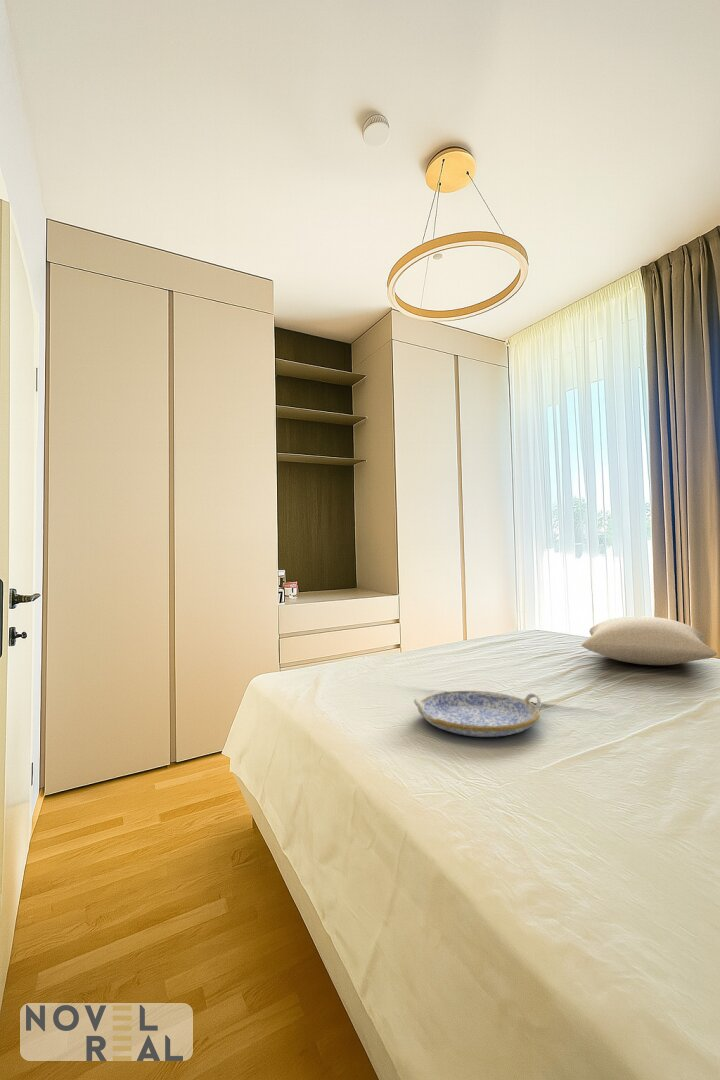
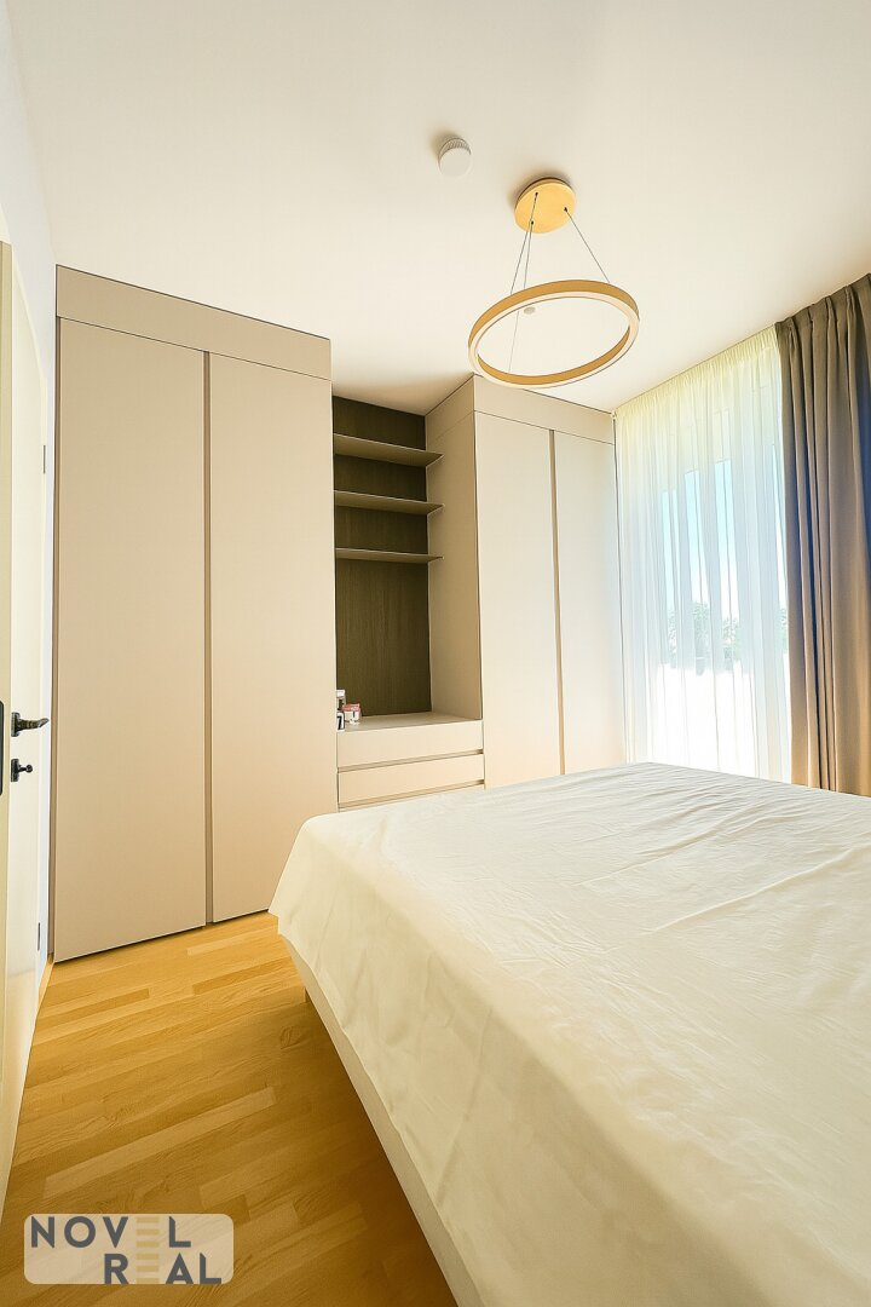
- pillow (644, 640)
- serving tray (477, 709)
